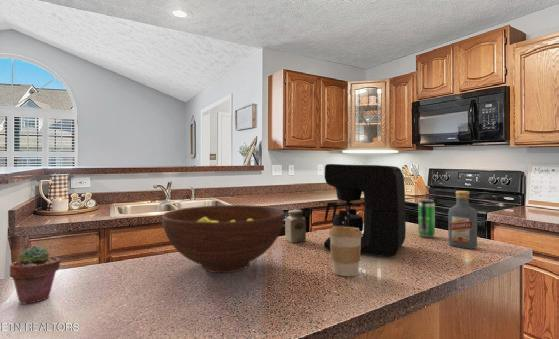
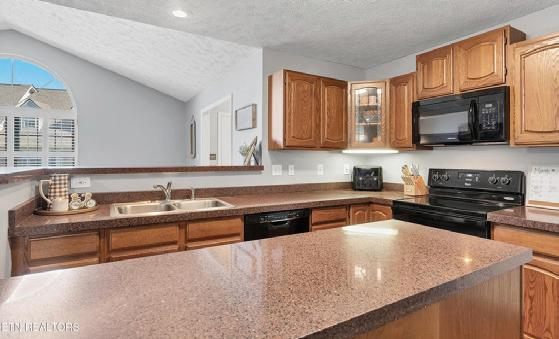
- salt shaker (295, 225)
- coffee cup (345, 248)
- fruit bowl (225, 239)
- coffee maker (359, 205)
- potted succulent (35, 271)
- beverage can (426, 218)
- vodka (462, 218)
